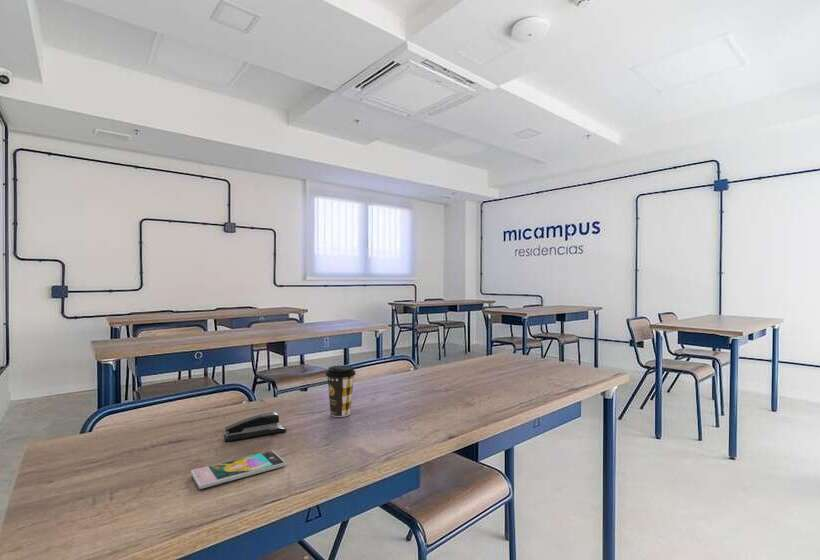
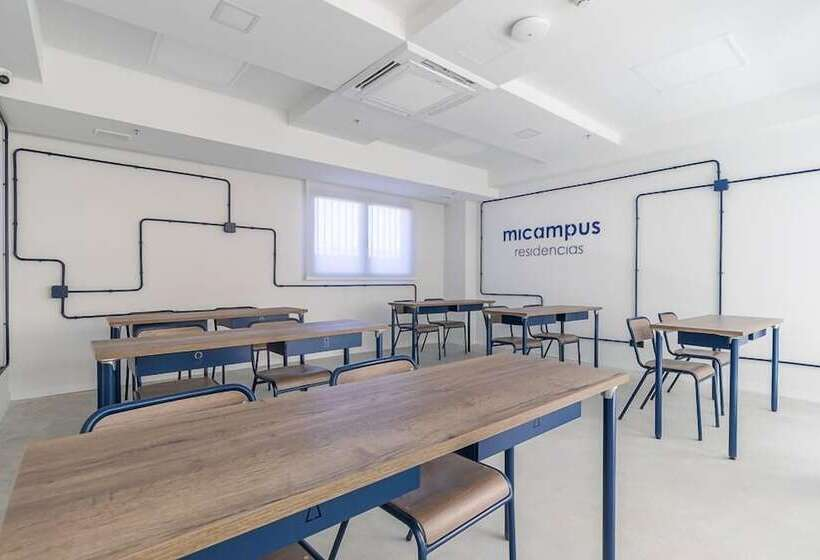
- coffee cup (340, 390)
- stapler (255, 425)
- smartphone (239, 468)
